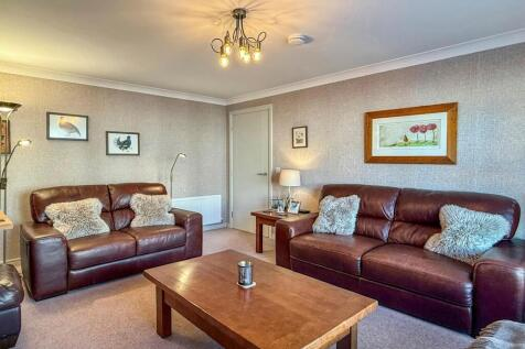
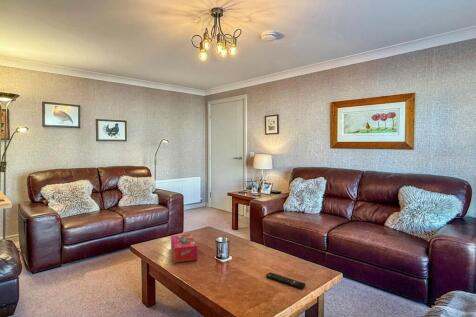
+ remote control (284, 280)
+ tissue box (183, 247)
